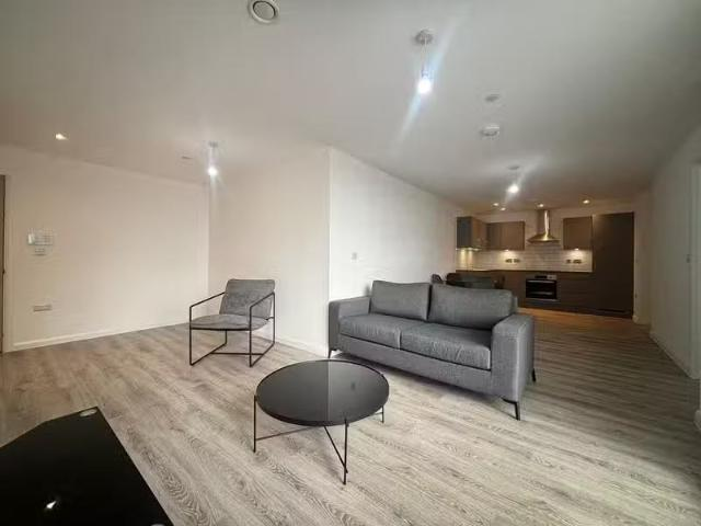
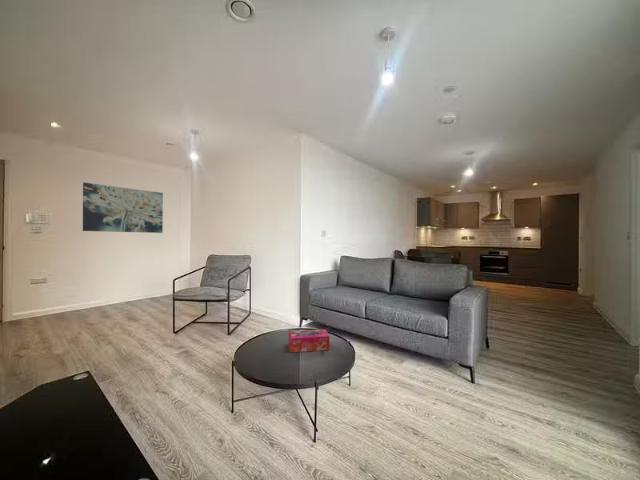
+ tissue box (308, 340)
+ wall art (126, 210)
